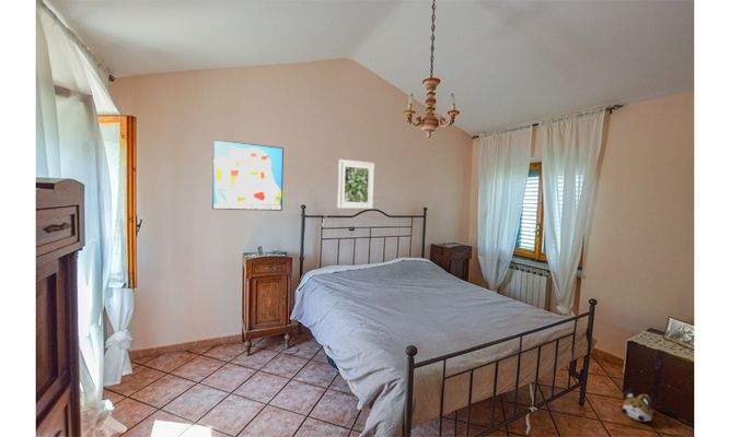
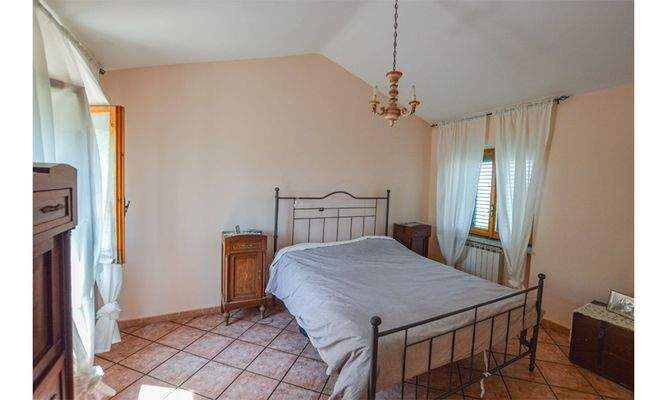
- wall art (248, 177)
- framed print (356, 185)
- plush toy (639, 404)
